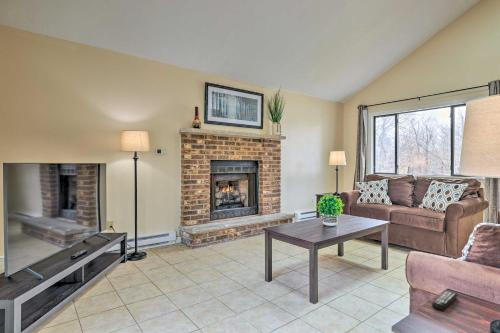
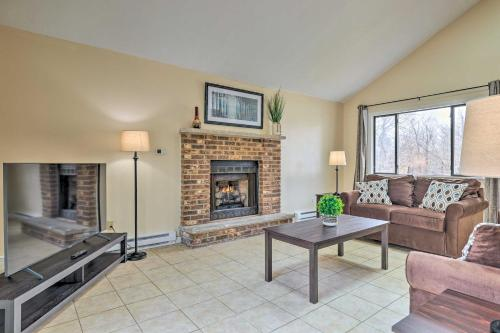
- remote control (445, 300)
